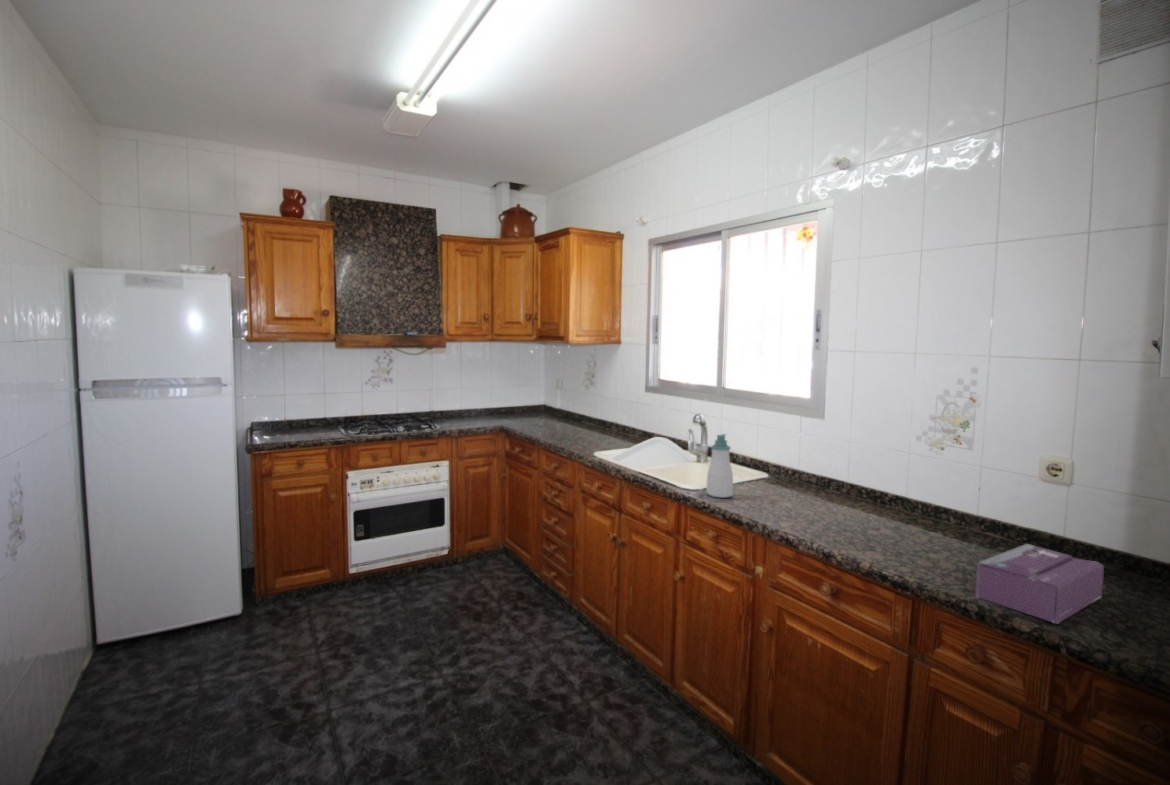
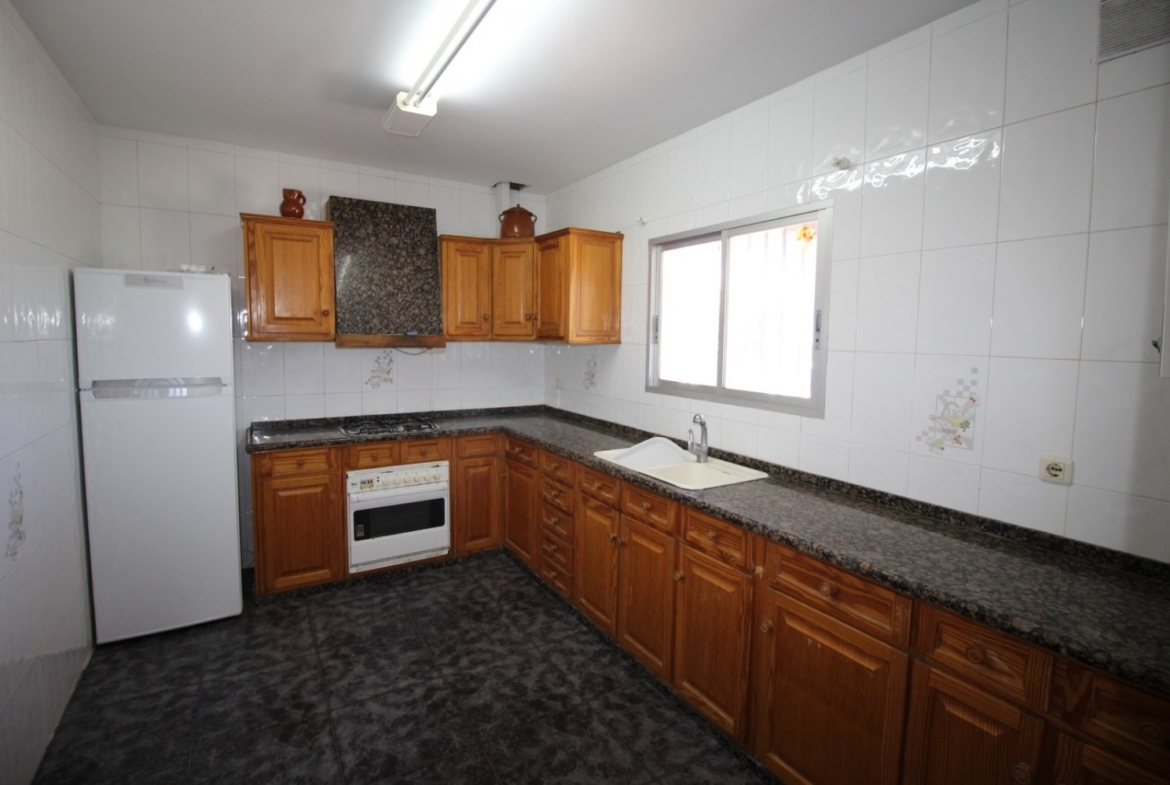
- soap bottle (720, 465)
- tissue box (1039, 579)
